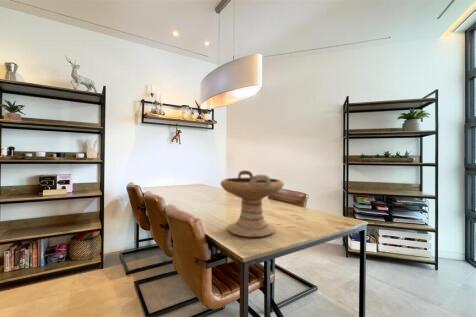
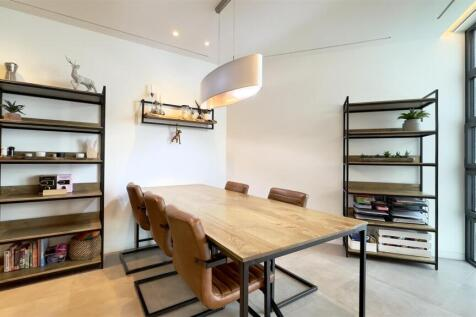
- decorative bowl (251, 200)
